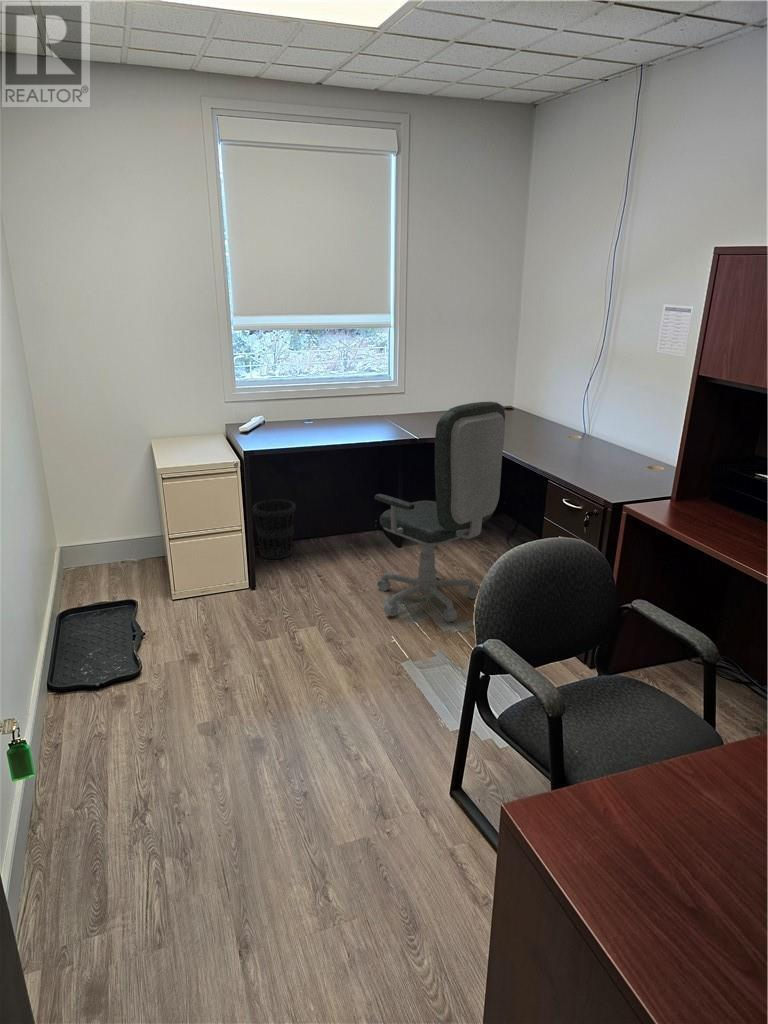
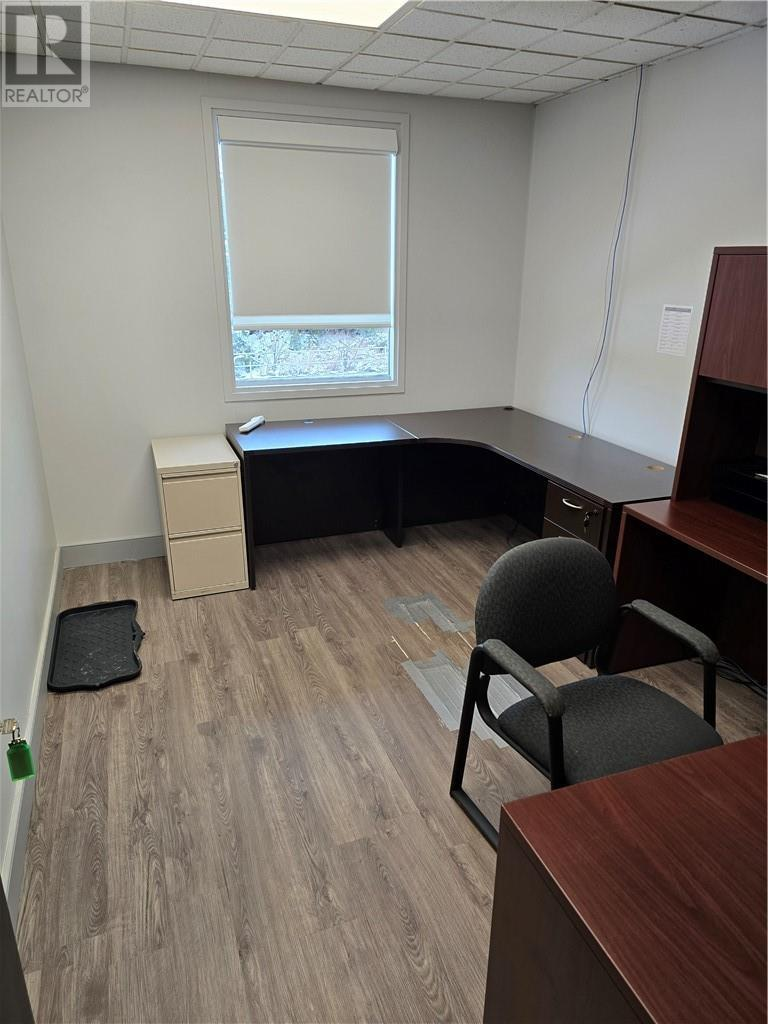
- office chair (431, 505)
- wastebasket (275, 529)
